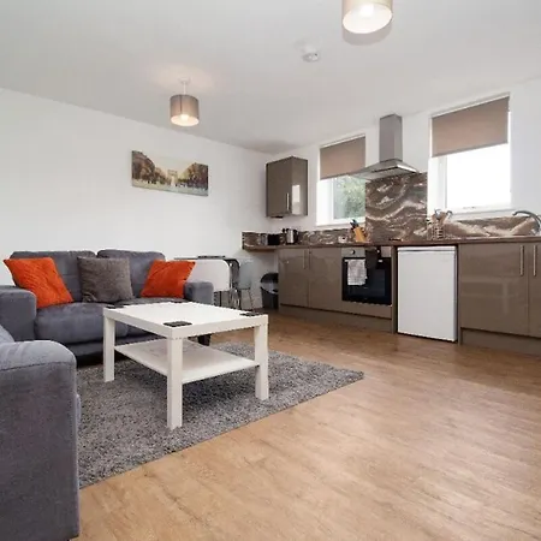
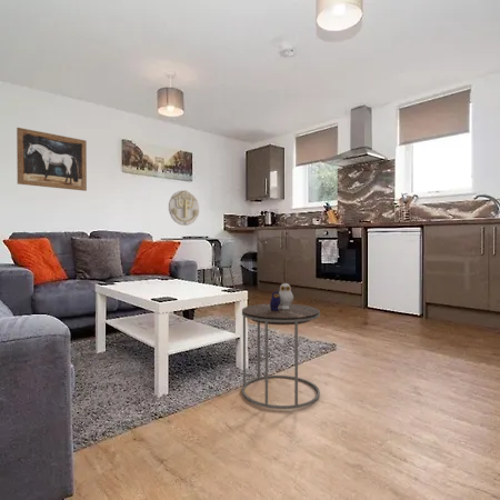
+ wall decoration (184, 208)
+ wall art (53, 160)
+ side table (281, 324)
